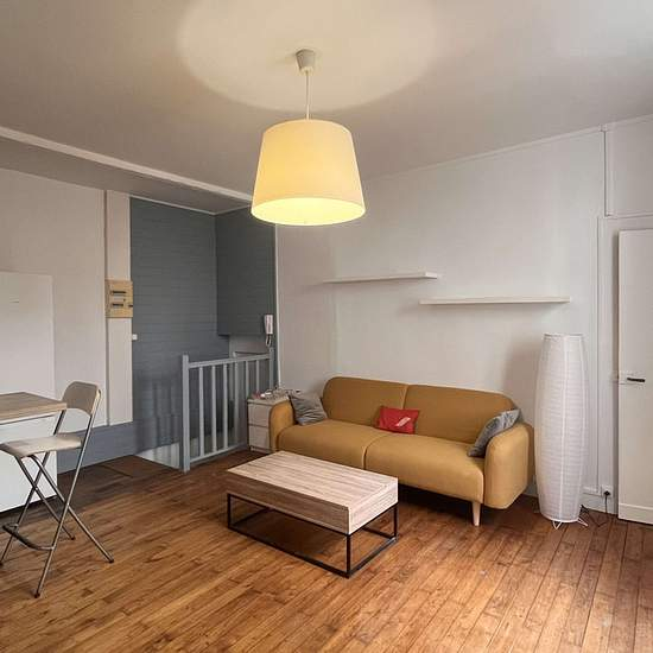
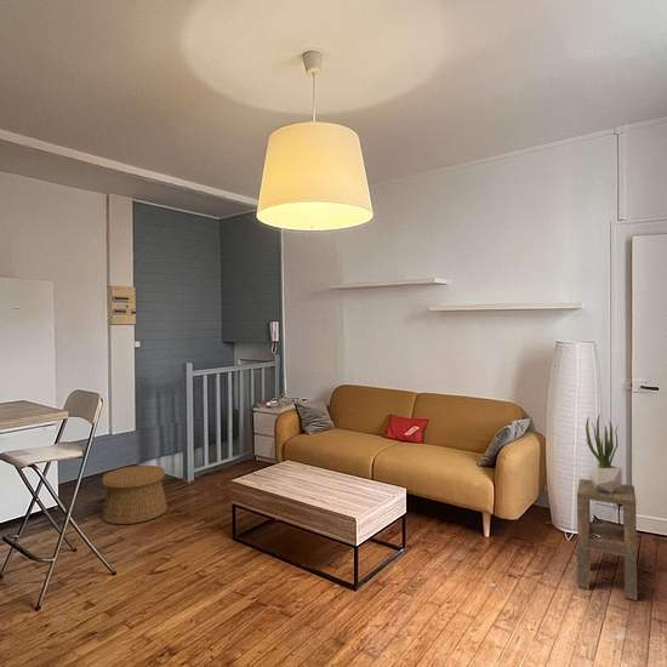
+ side table (606, 535)
+ potted plant (602, 452)
+ basket (135, 492)
